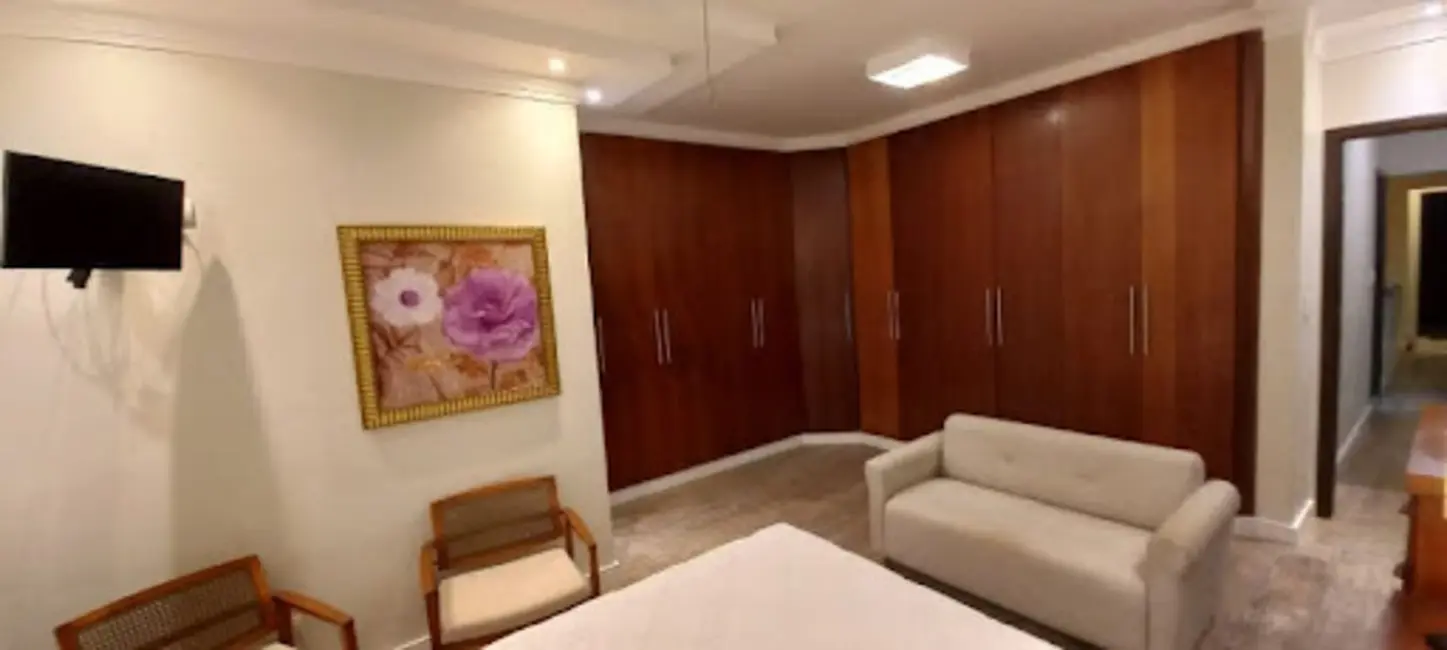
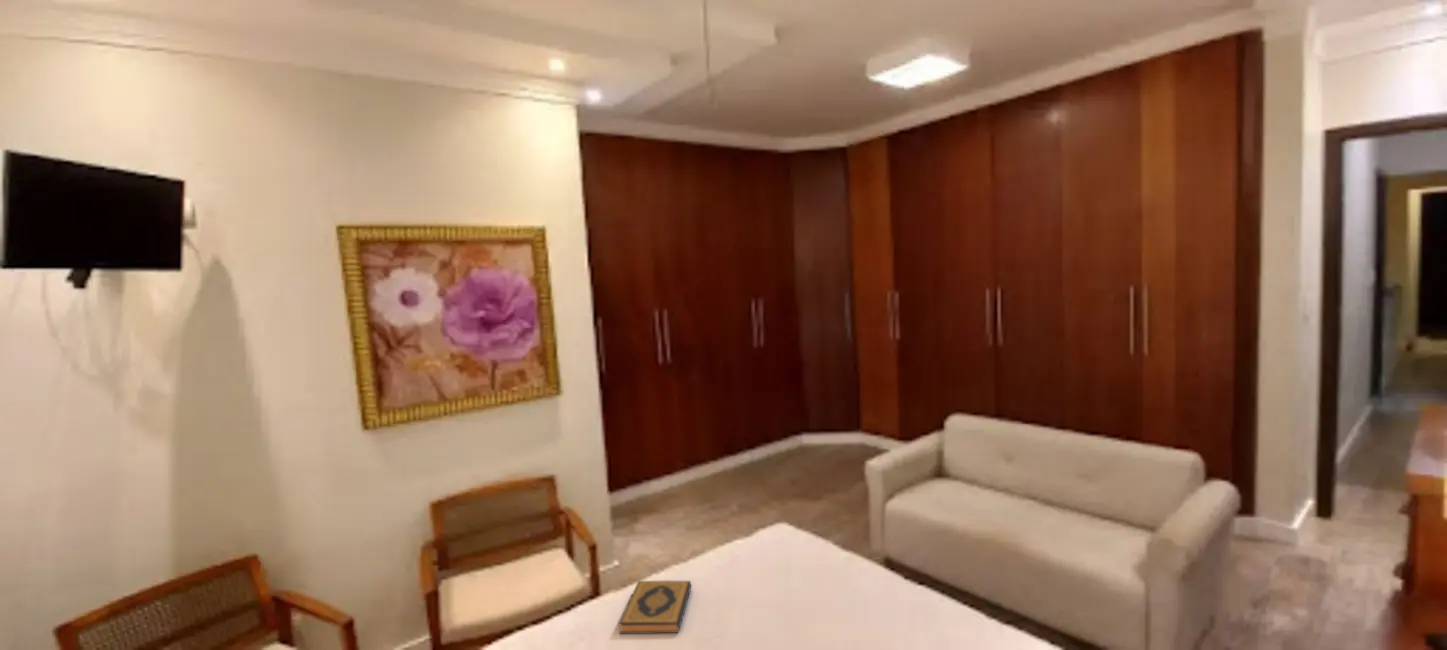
+ hardback book (657, 605)
